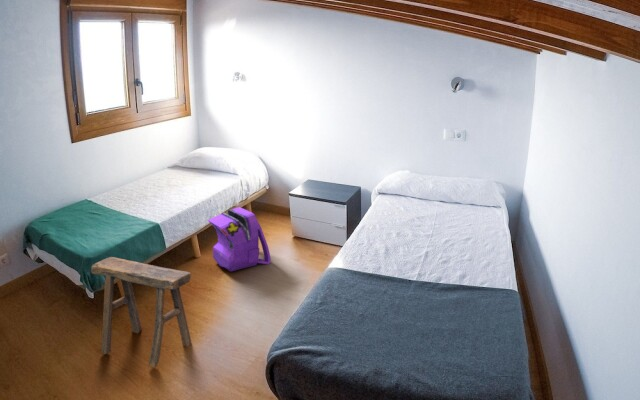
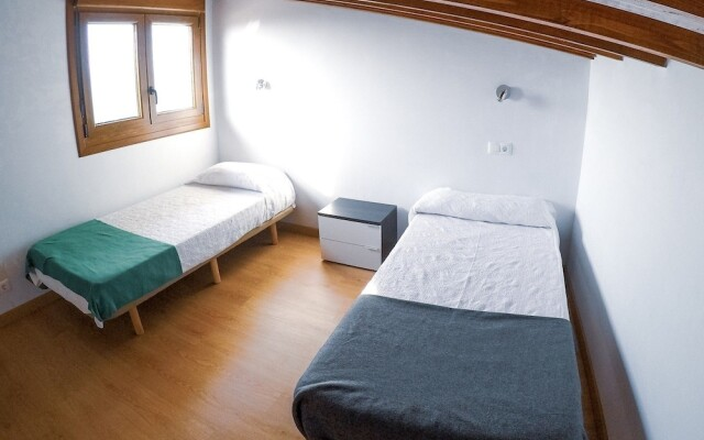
- stool (137, 311)
- backpack (237, 237)
